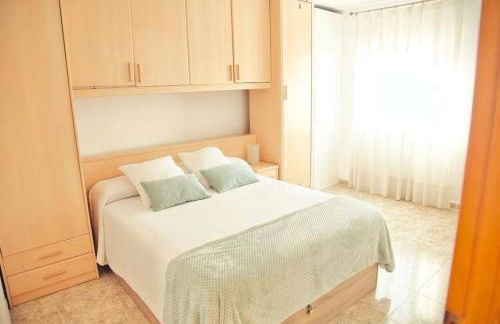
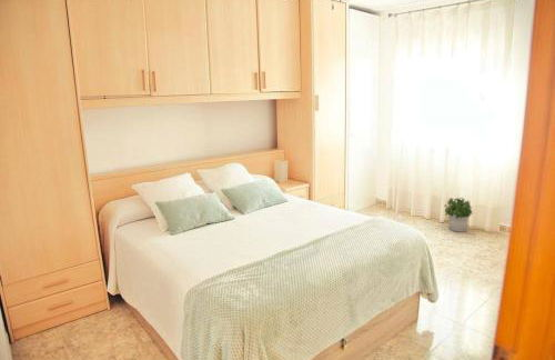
+ potted plant (456, 213)
